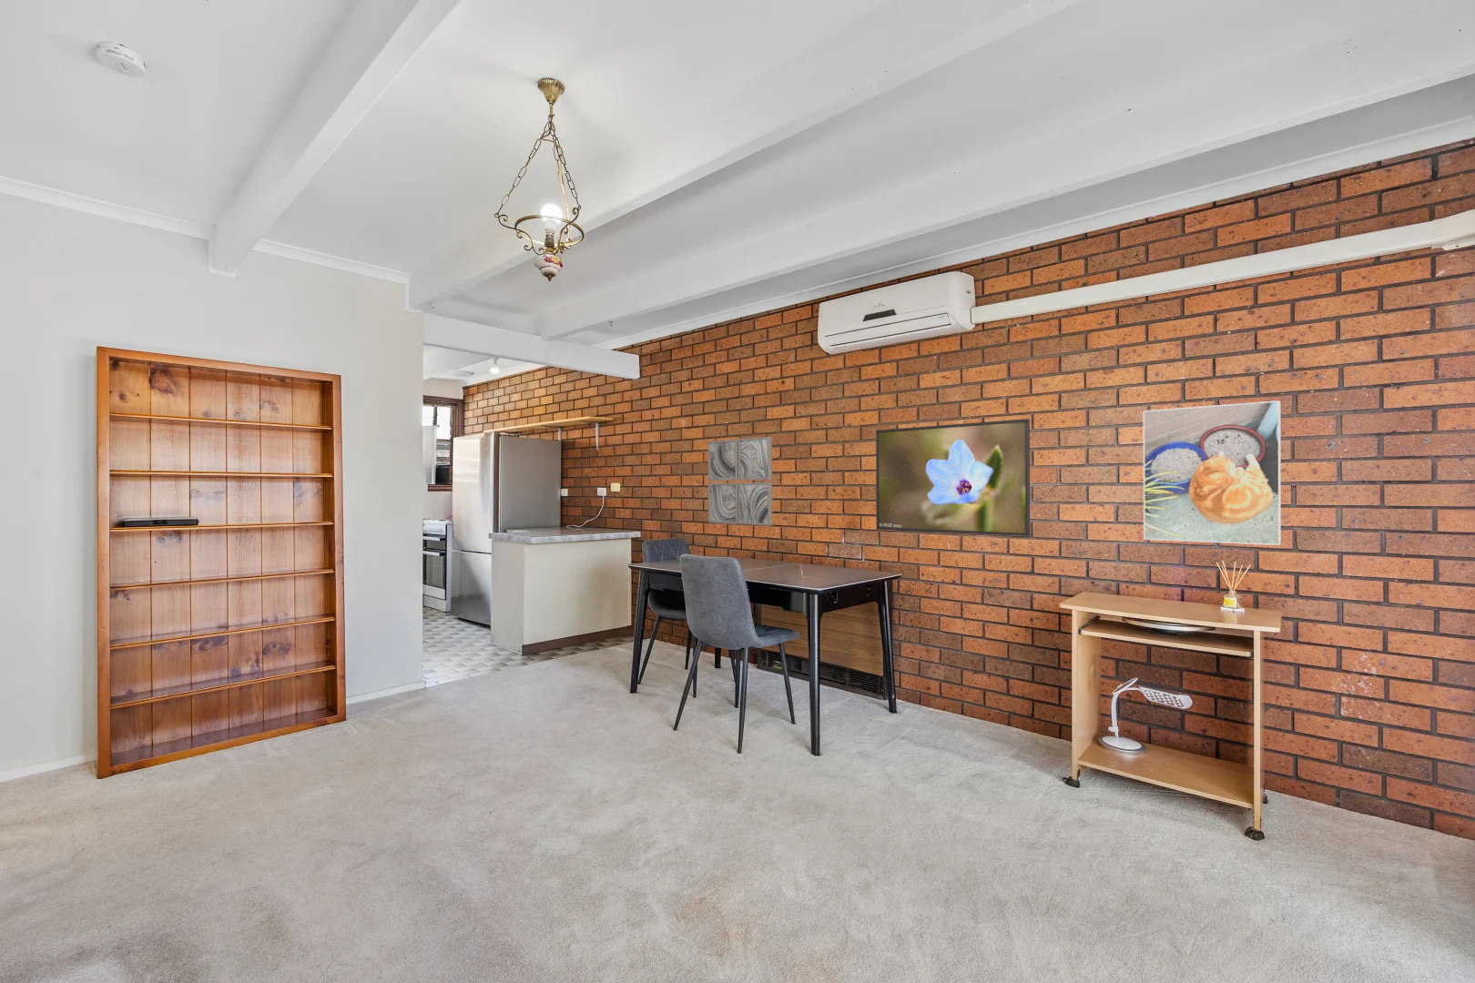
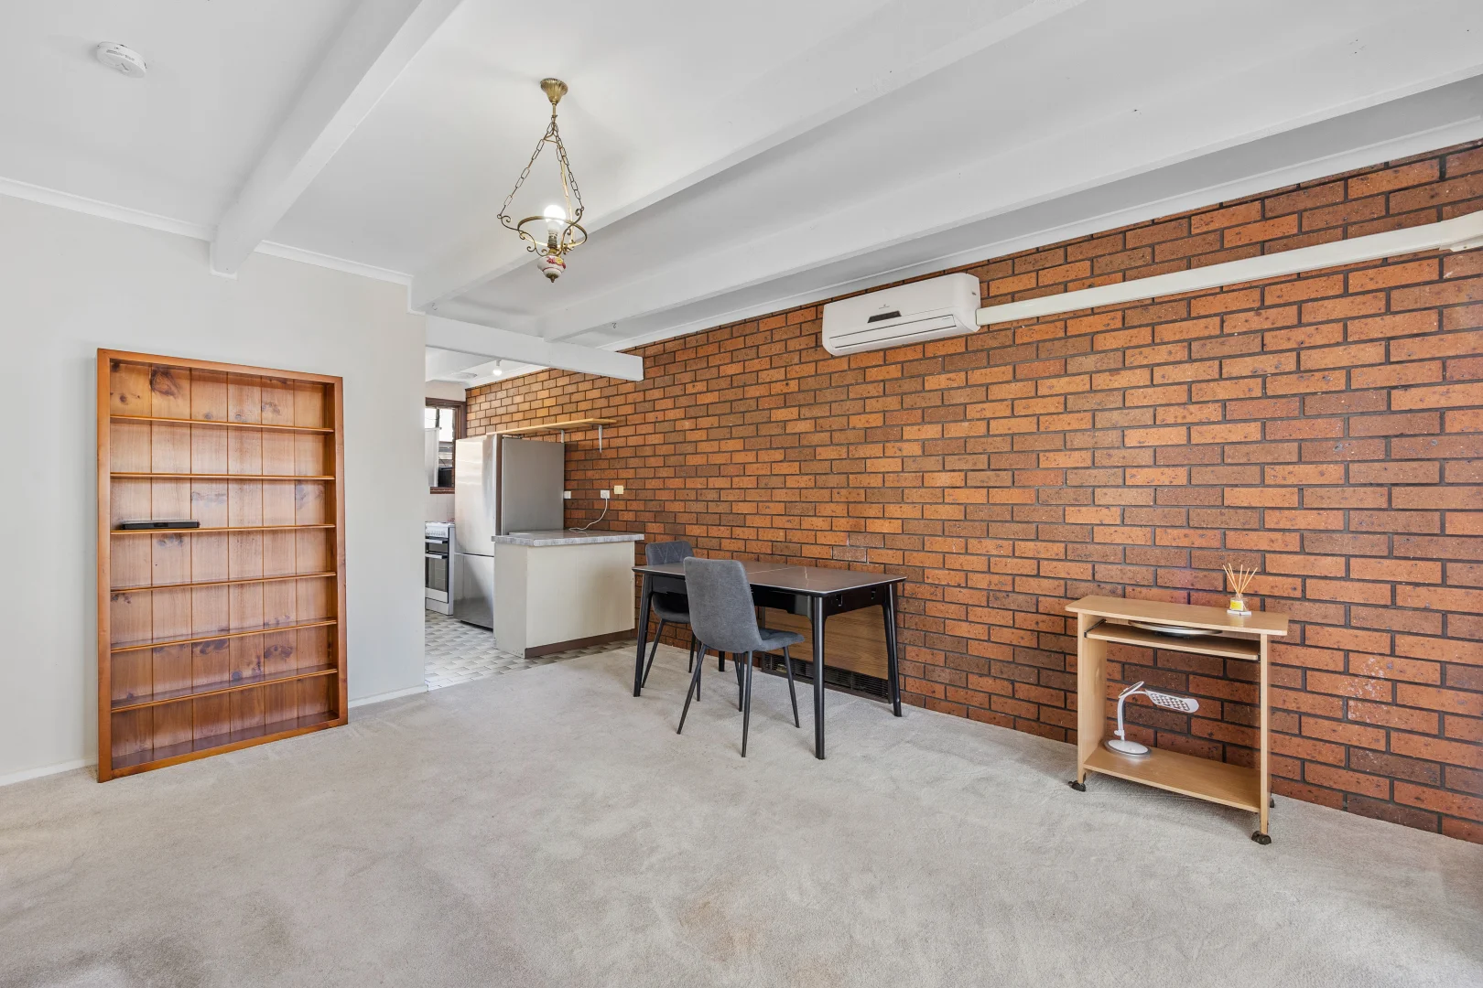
- wall art (739, 483)
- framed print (946, 478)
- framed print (1208, 473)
